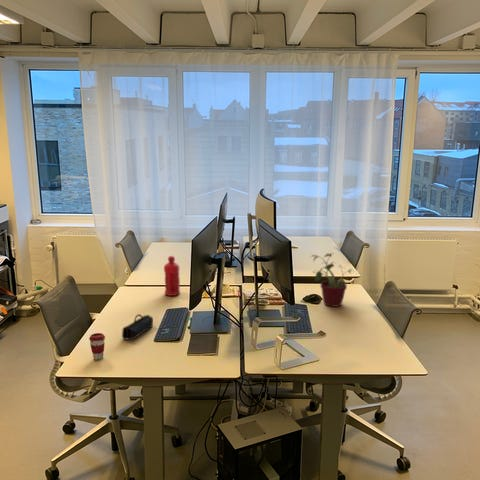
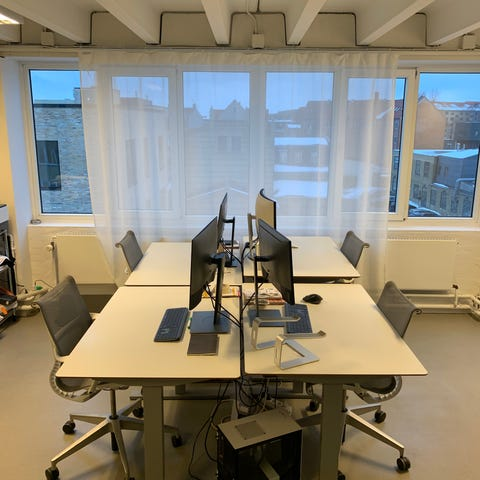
- pencil case (138, 323)
- water bottle (171, 275)
- coffee cup (97, 346)
- potted plant (329, 279)
